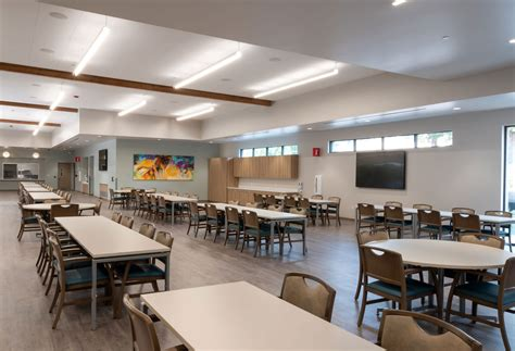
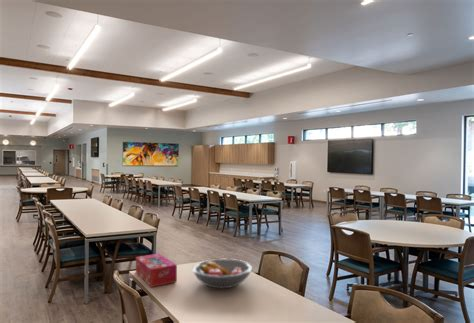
+ fruit bowl (222, 273)
+ tissue box (155, 269)
